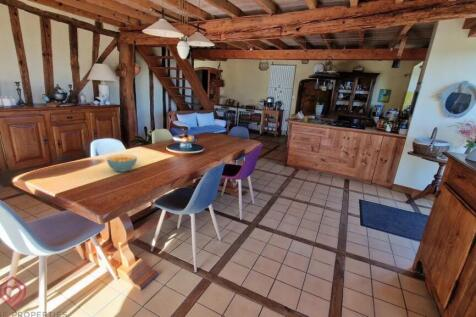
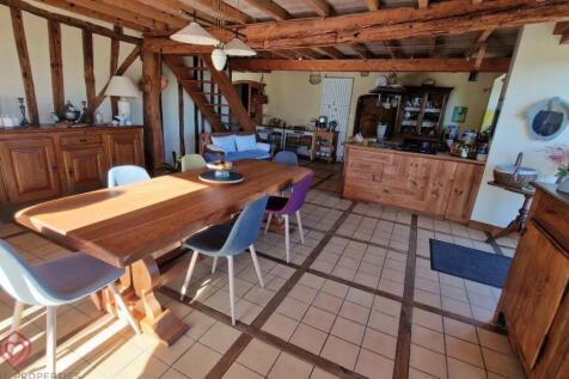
- cereal bowl (122, 164)
